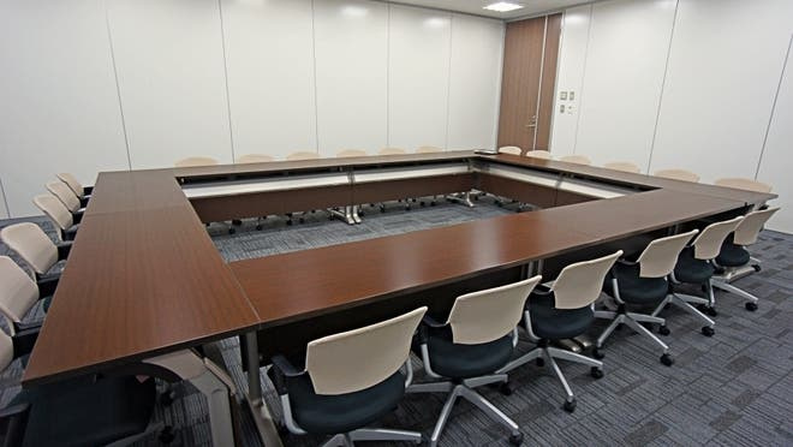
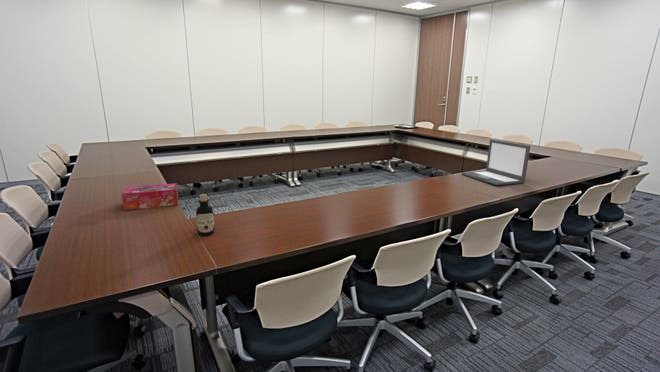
+ tissue box (151, 196)
+ bottle (204, 214)
+ laptop (493, 160)
